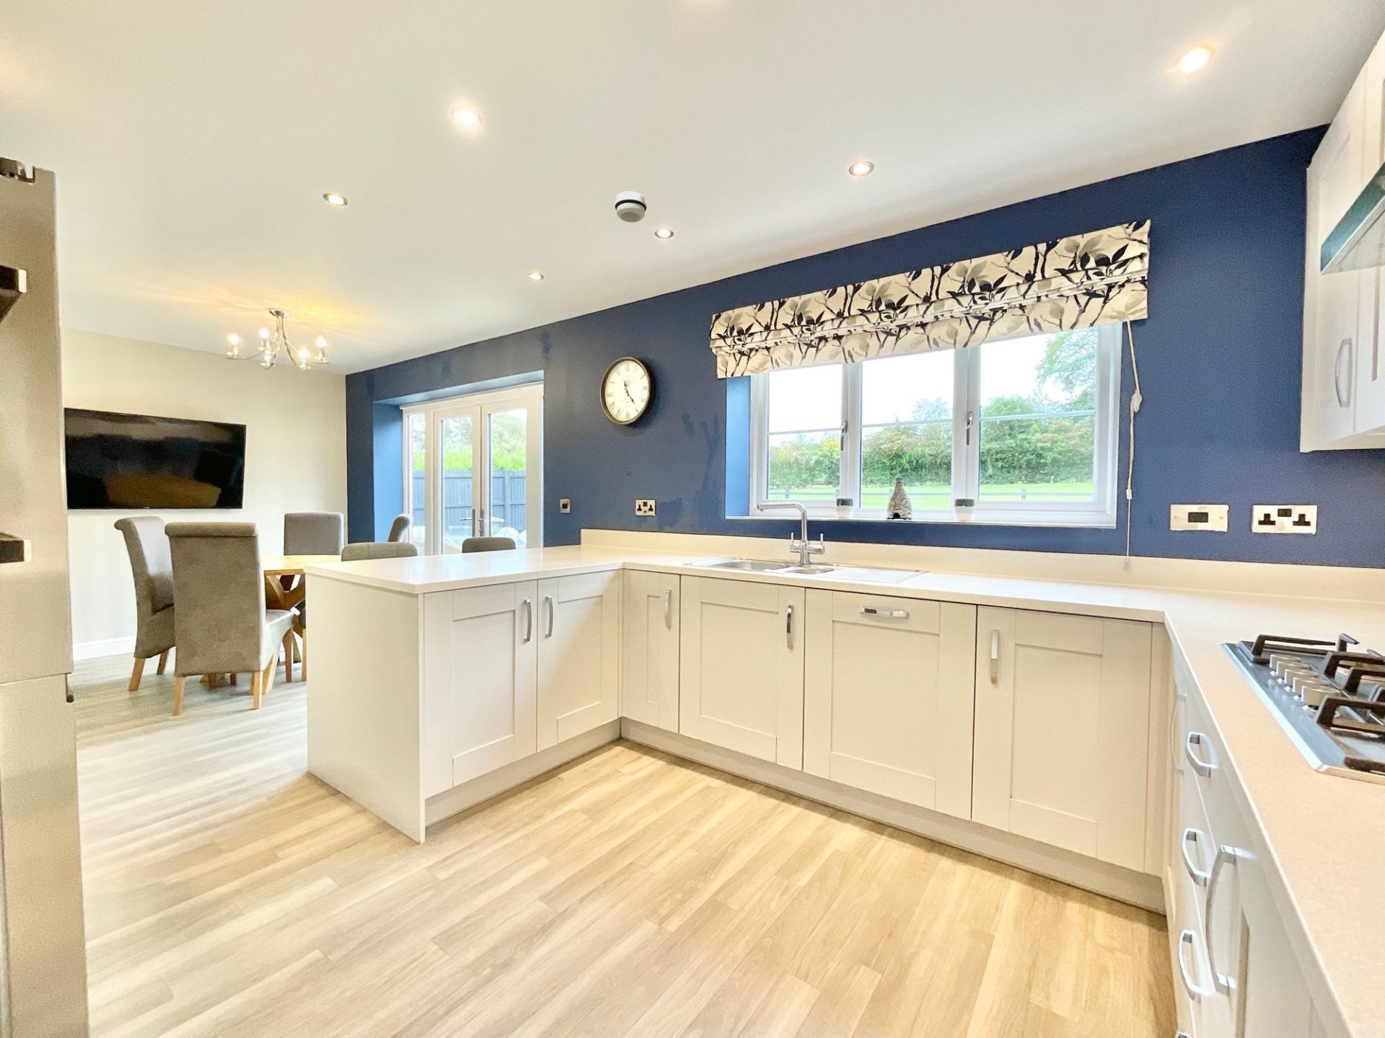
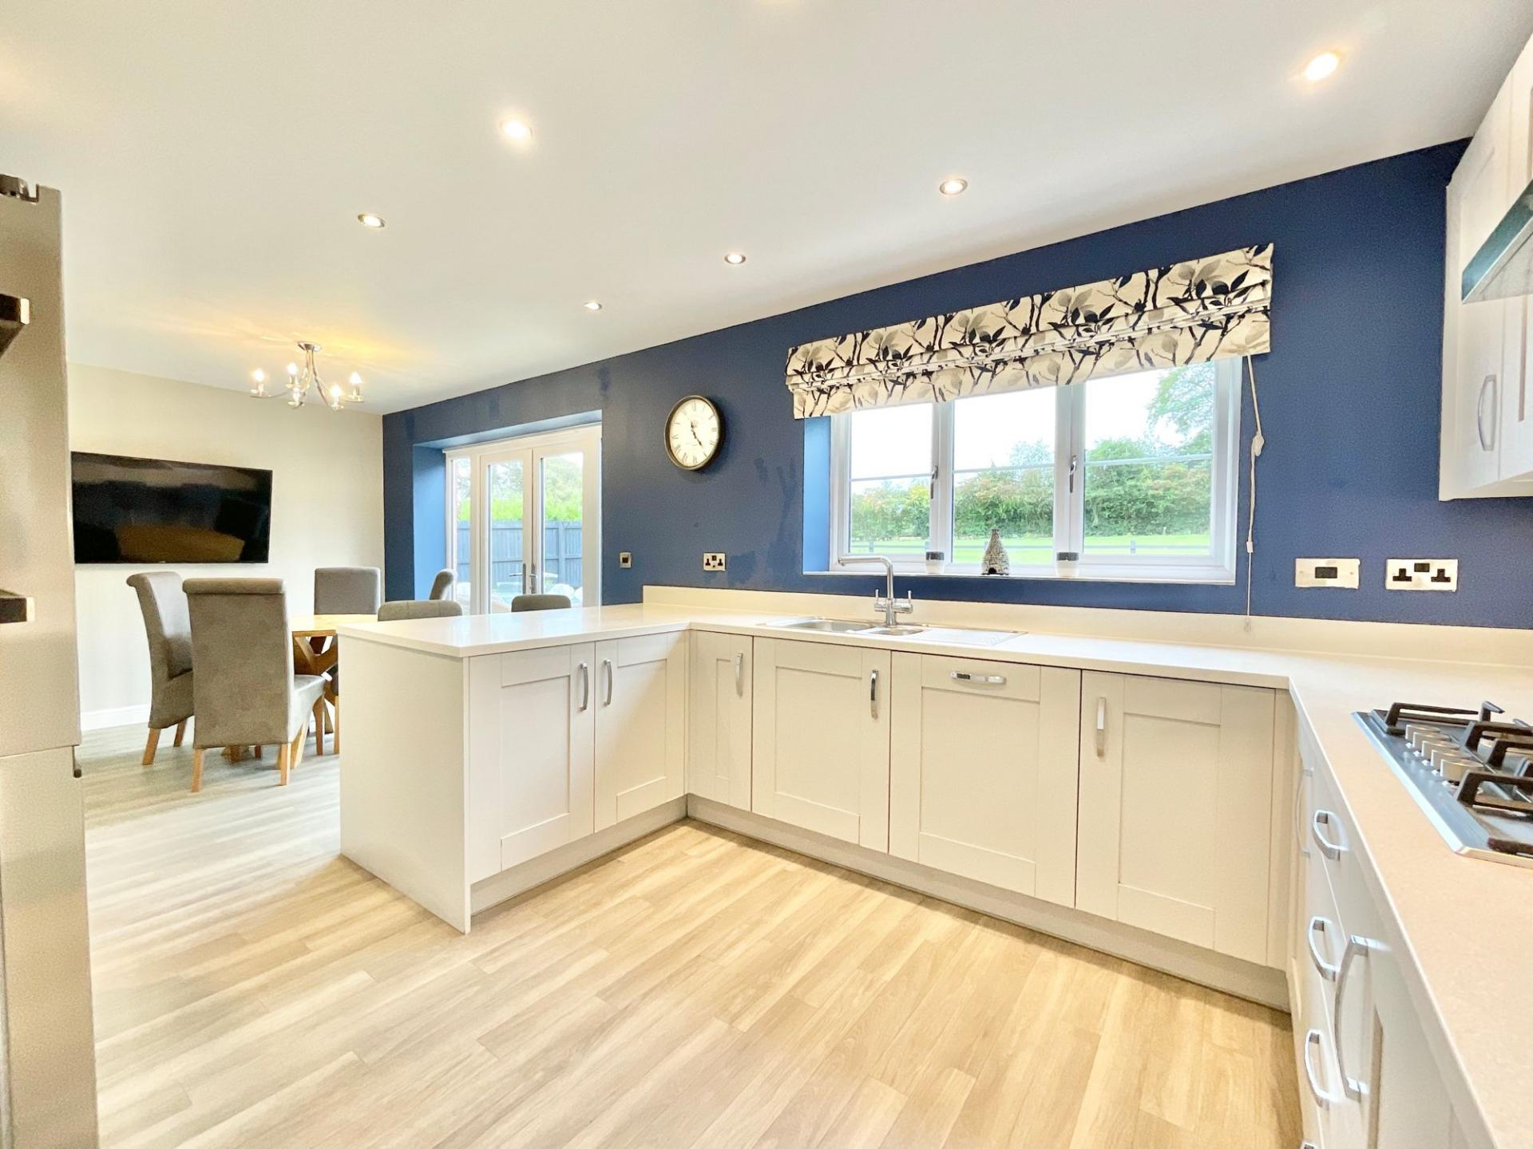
- smoke detector (630, 207)
